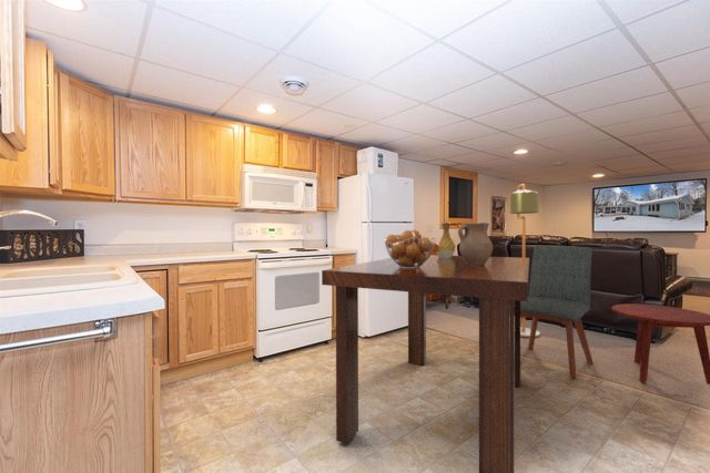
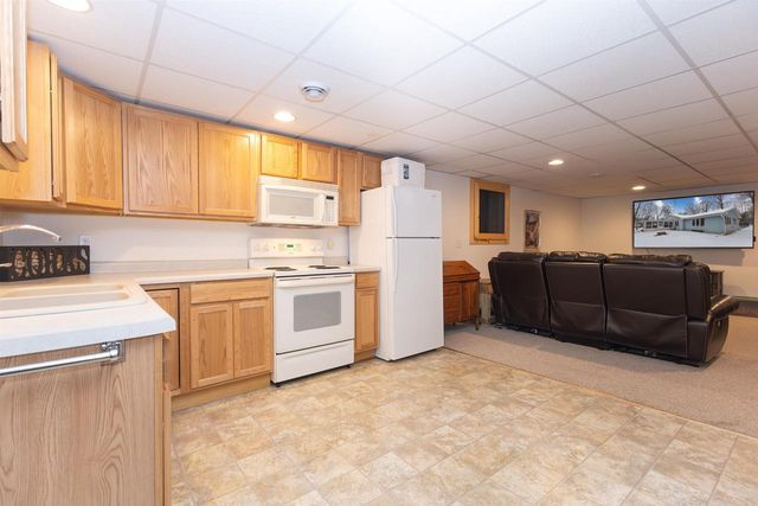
- vase (446, 238)
- side table (650, 341)
- ceramic pitcher (475, 243)
- dining table (425, 336)
- floor lamp (523, 257)
- chair (551, 304)
- fruit basket (409, 248)
